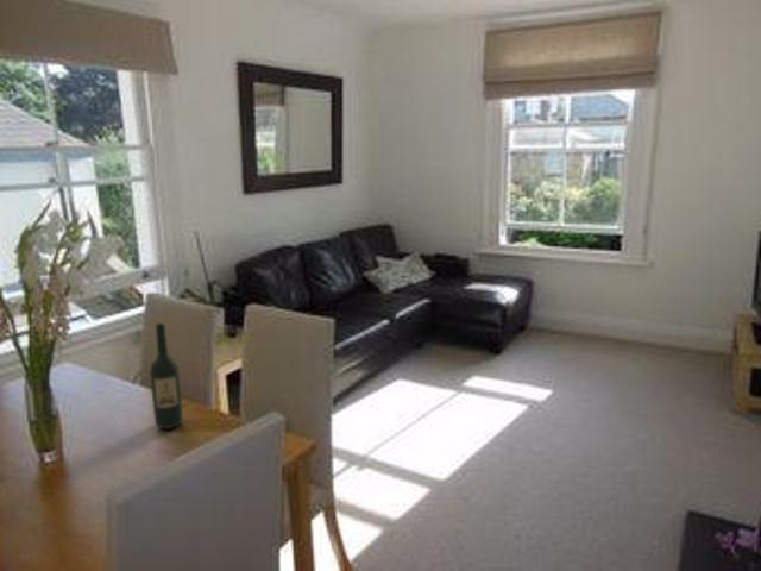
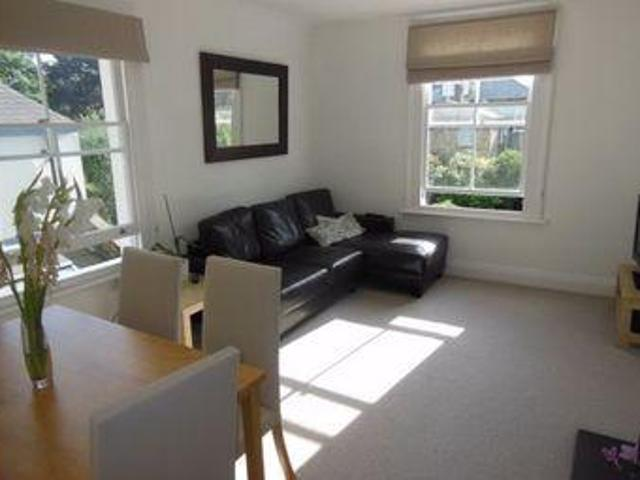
- wine bottle (164, 375)
